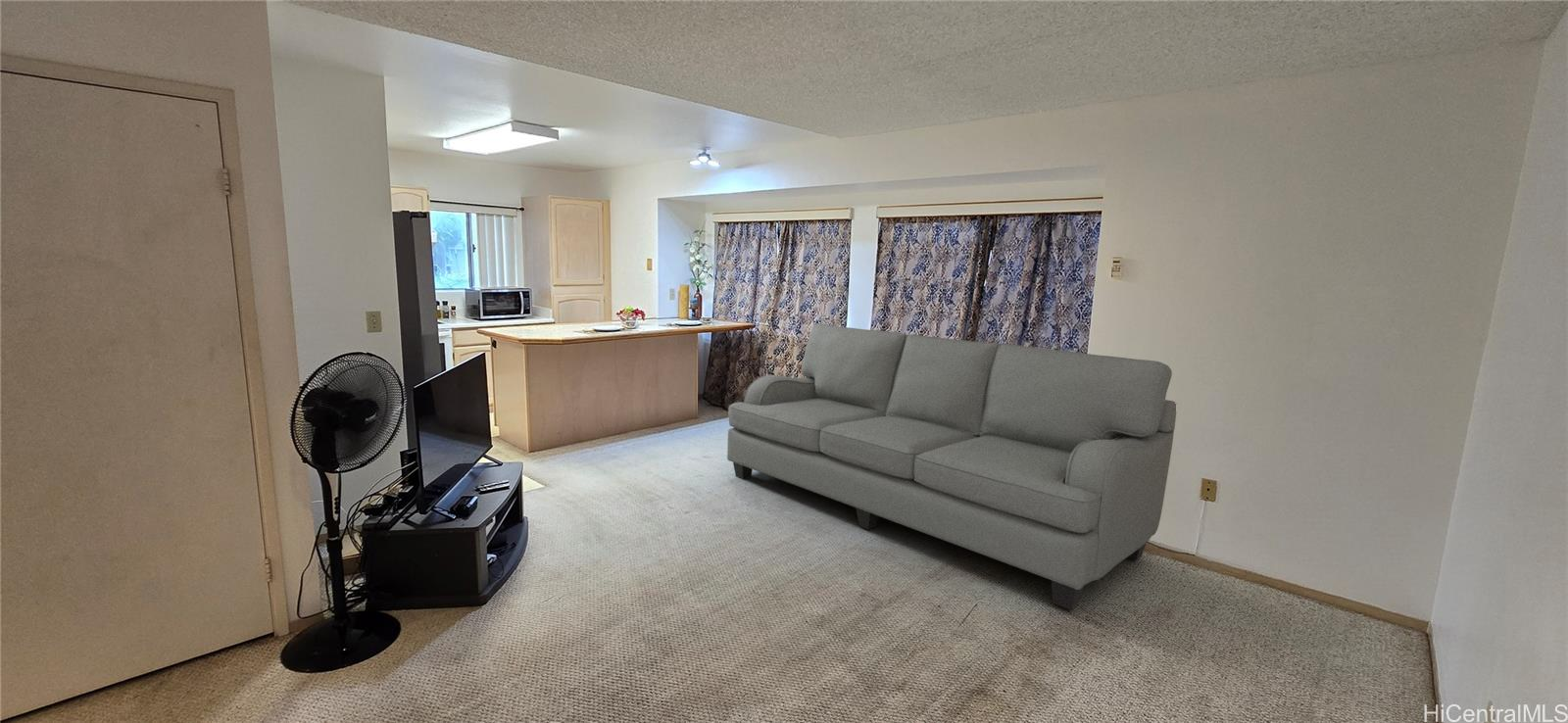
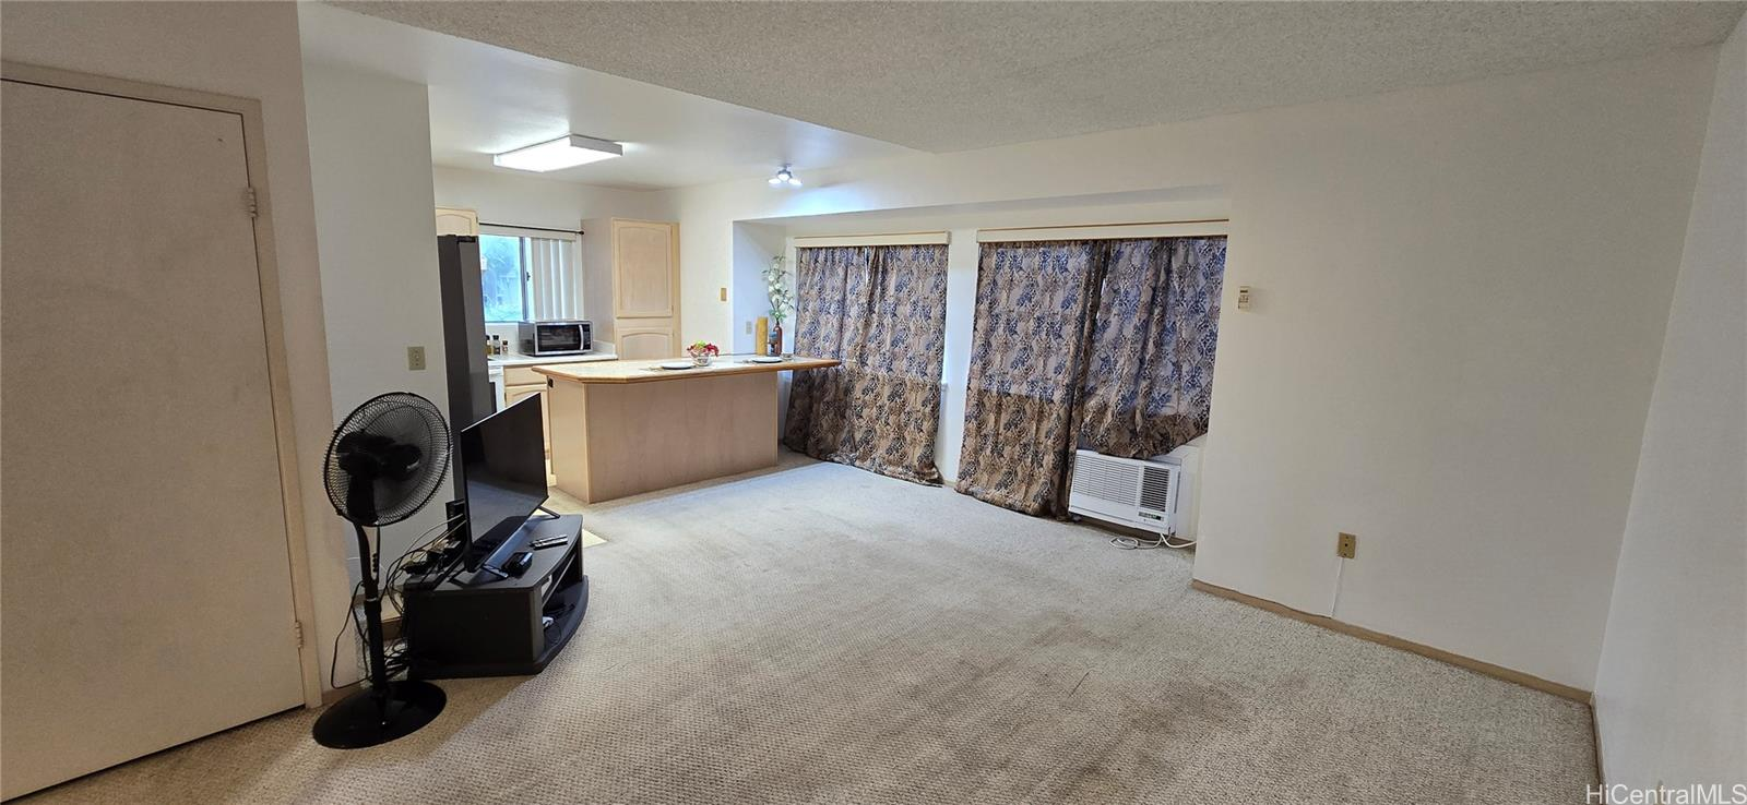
- sofa (918, 425)
